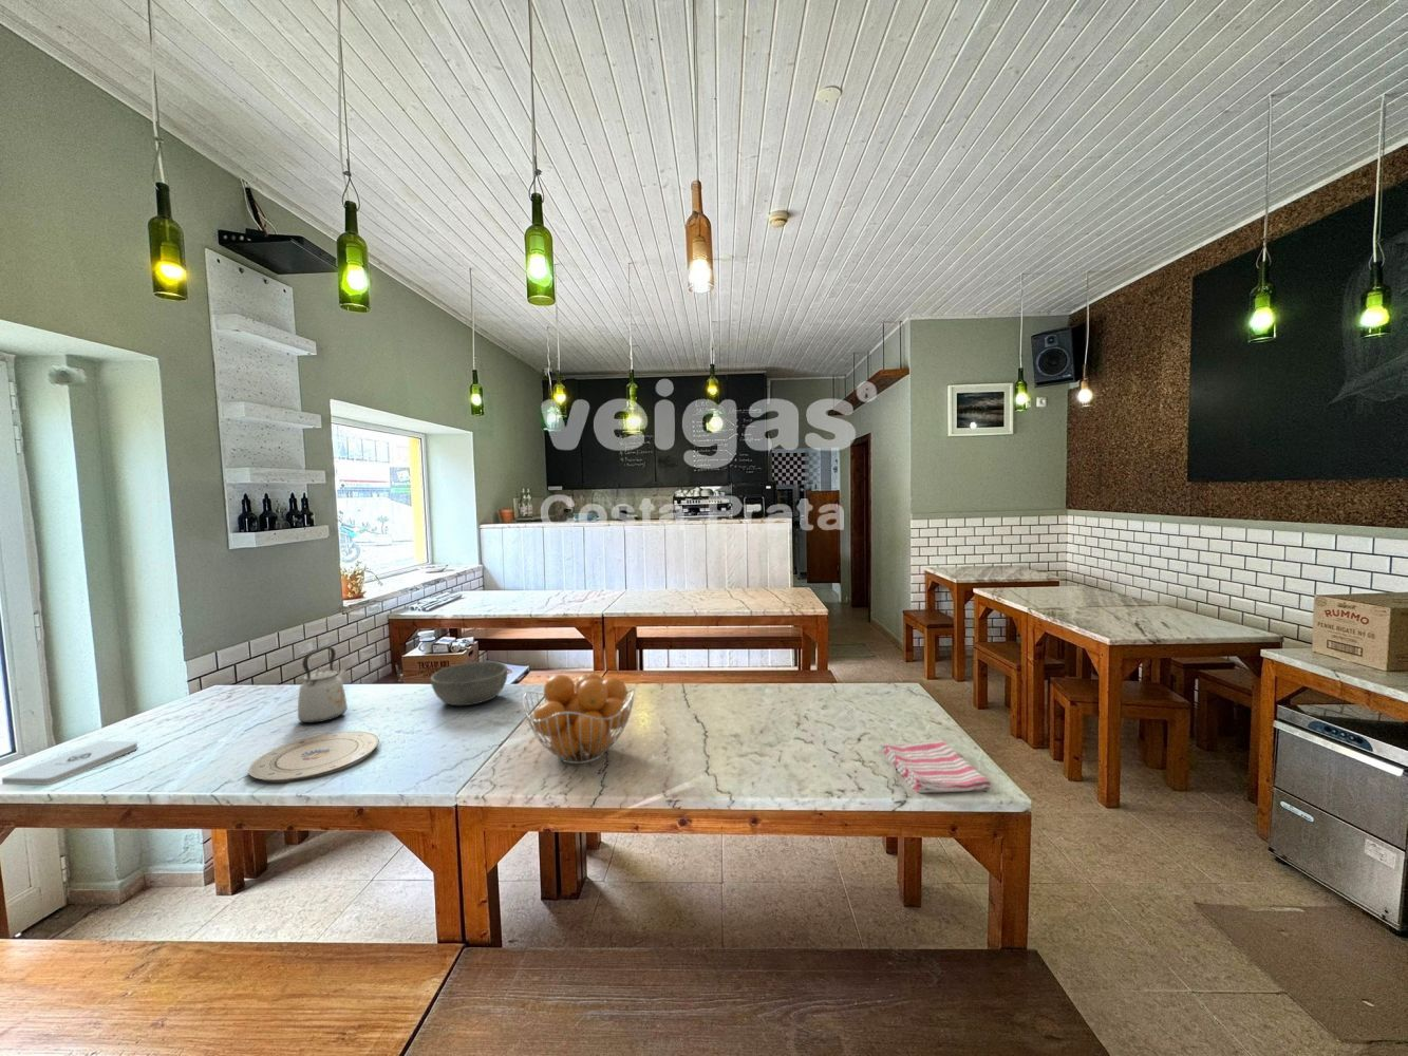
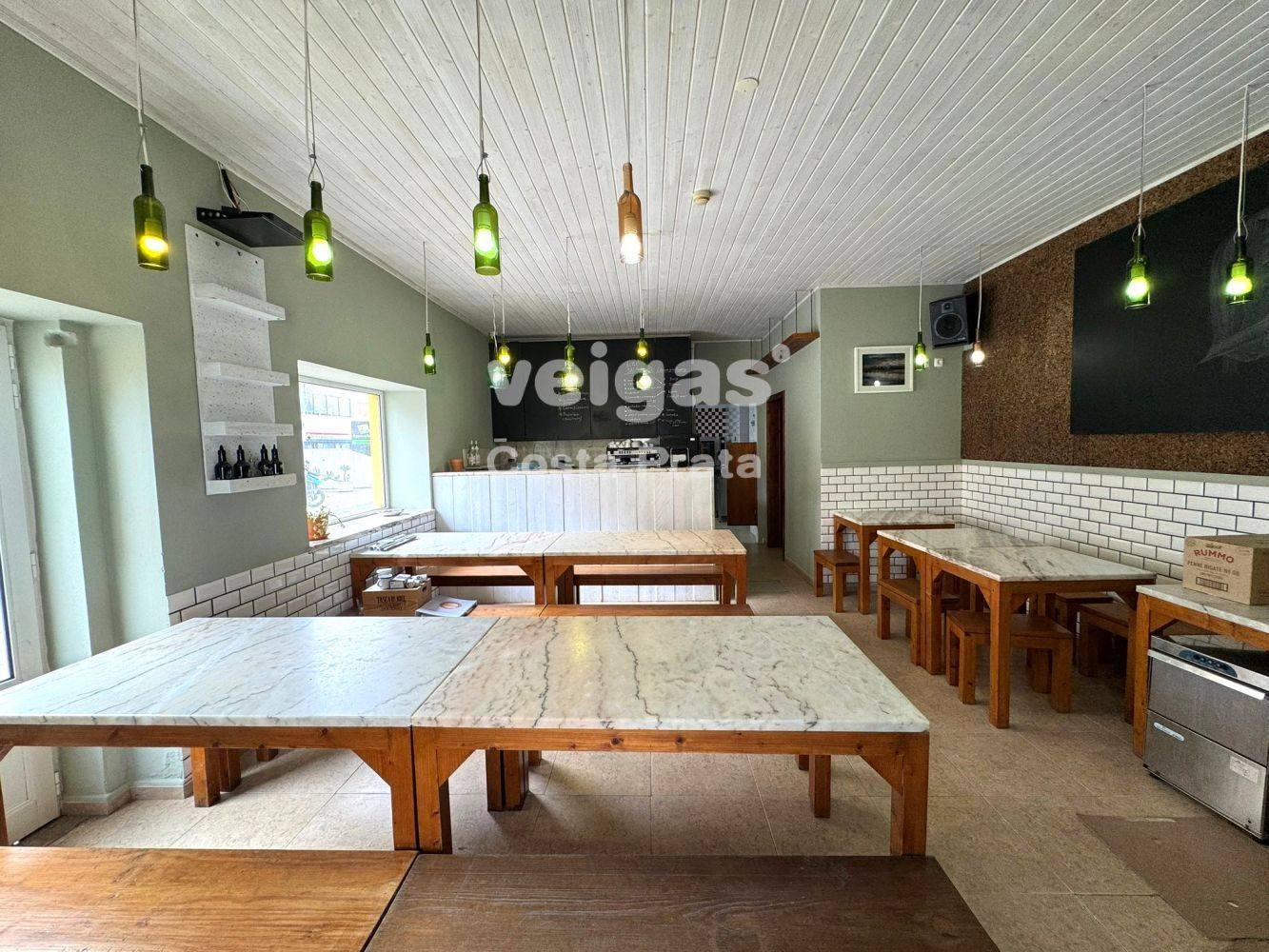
- dish towel (932, 761)
- plate (317, 755)
- kettle (326, 680)
- bowl (470, 686)
- fruit basket (580, 715)
- notepad (77, 761)
